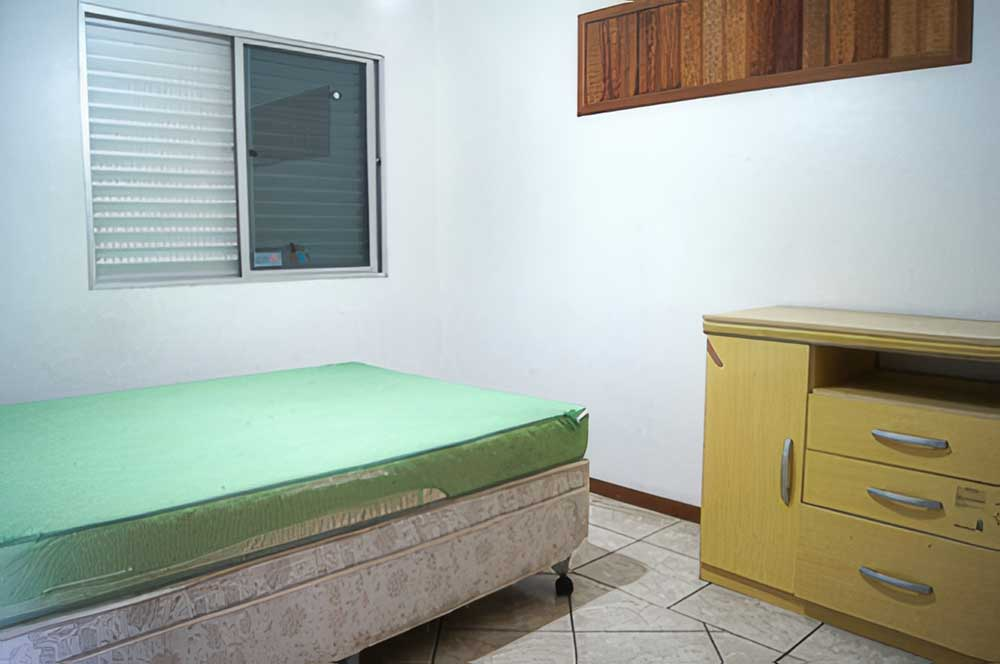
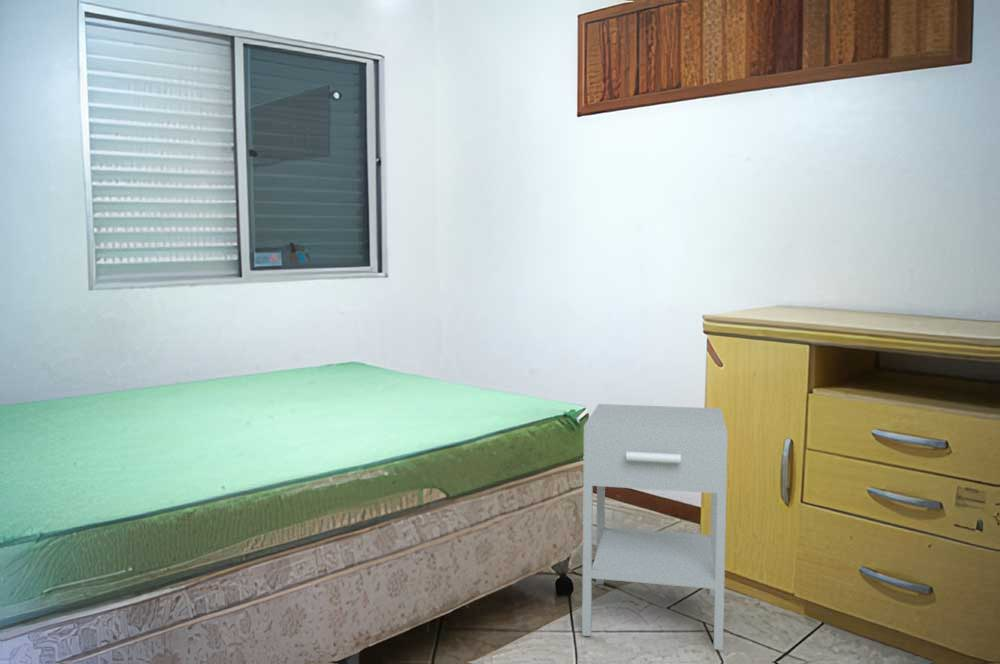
+ nightstand (654, 531)
